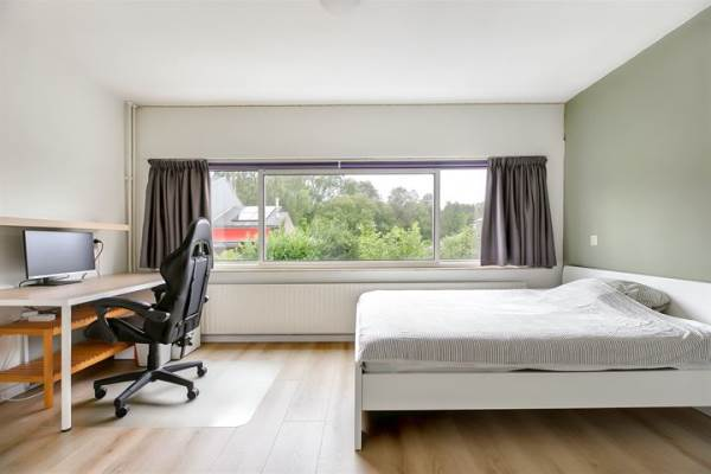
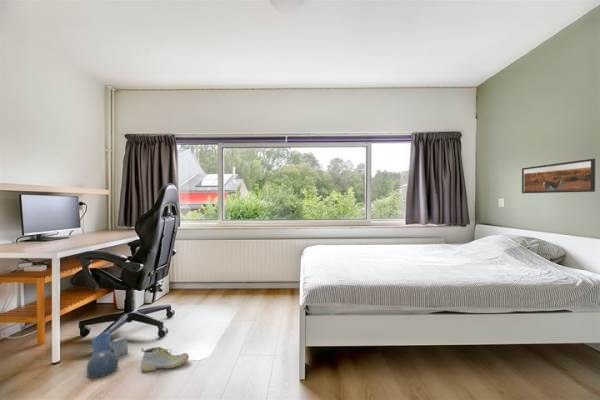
+ shopping bag (107, 352)
+ shoe (165, 356)
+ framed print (553, 178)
